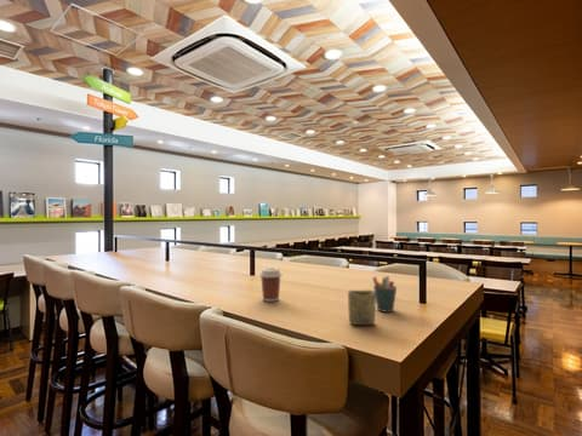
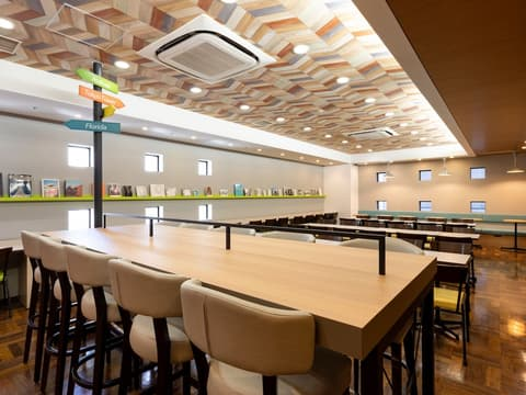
- pen holder (384, 292)
- cup (361, 306)
- coffee cup (270, 283)
